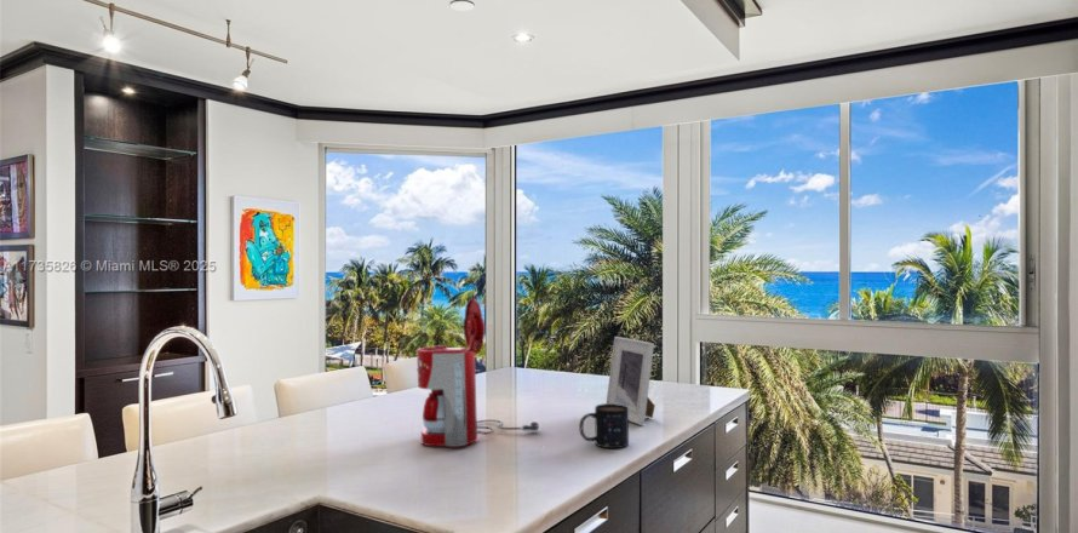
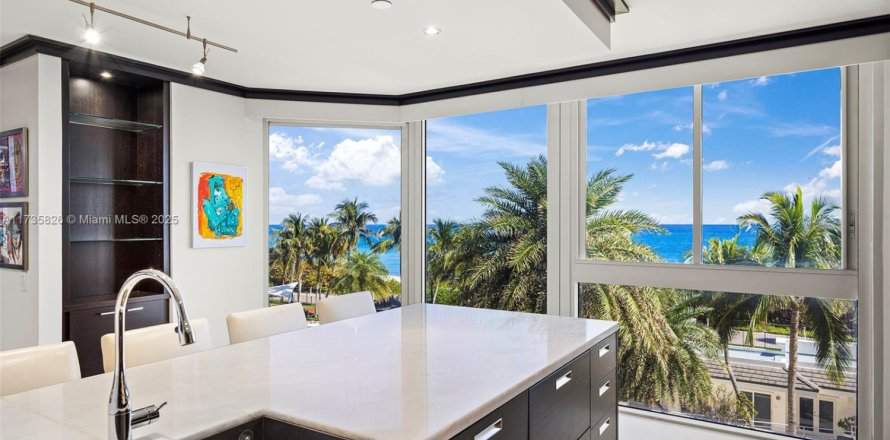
- coffee maker (474, 365)
- picture frame (633, 378)
- mug (603, 425)
